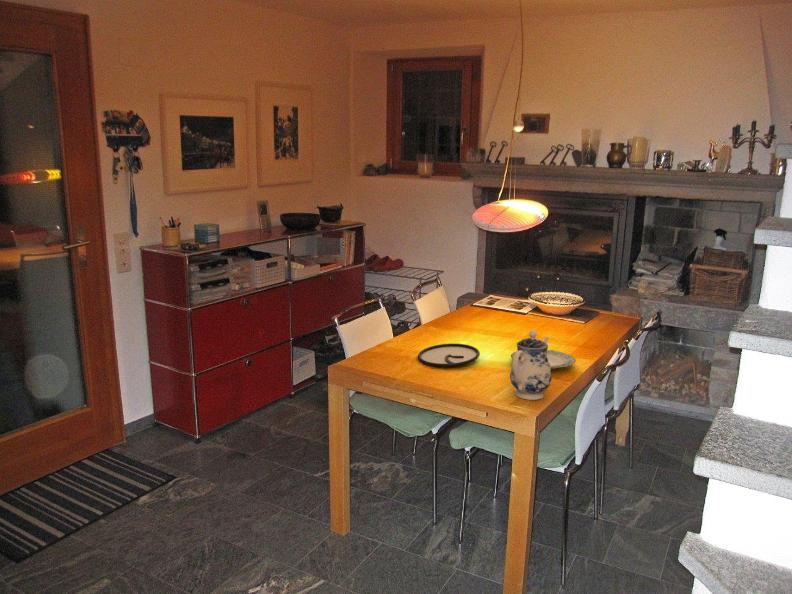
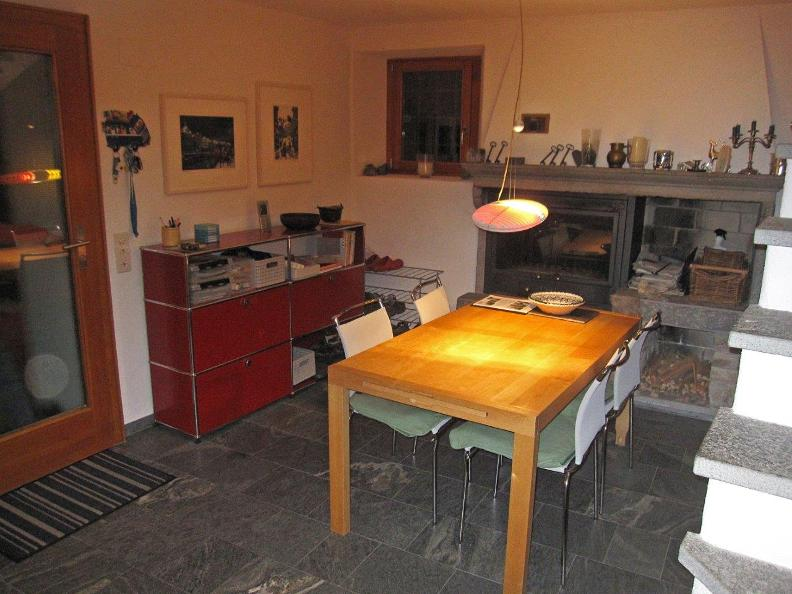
- plate (548, 361)
- teapot (531, 363)
- plate (448, 354)
